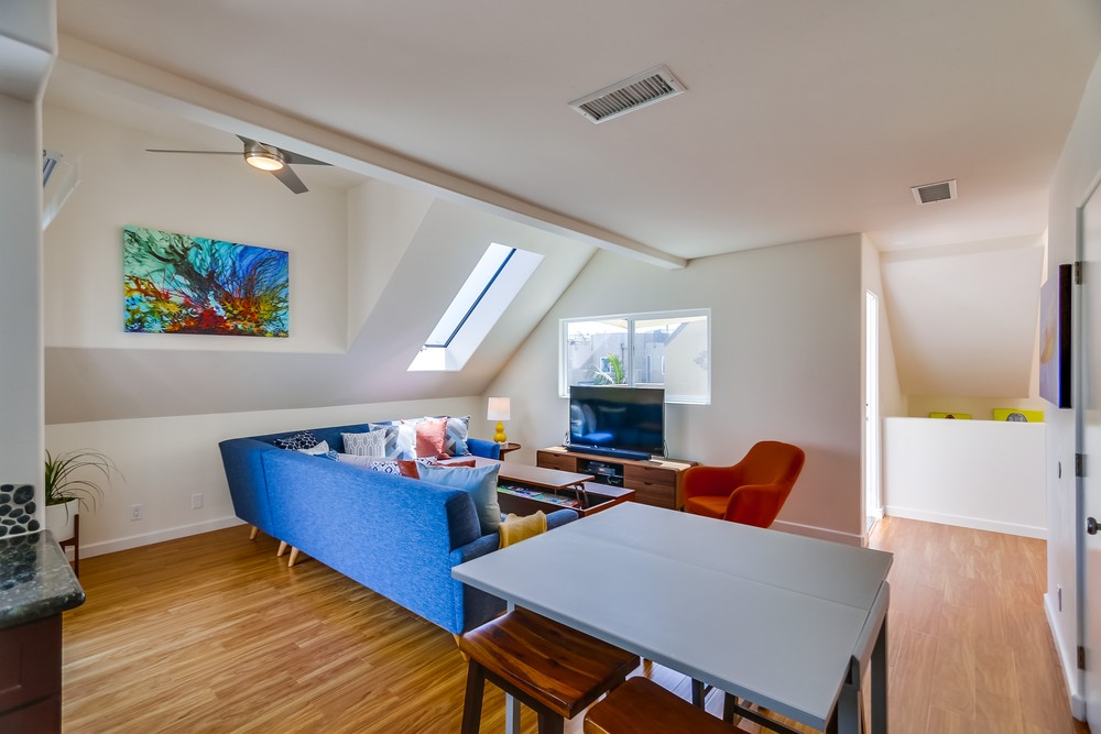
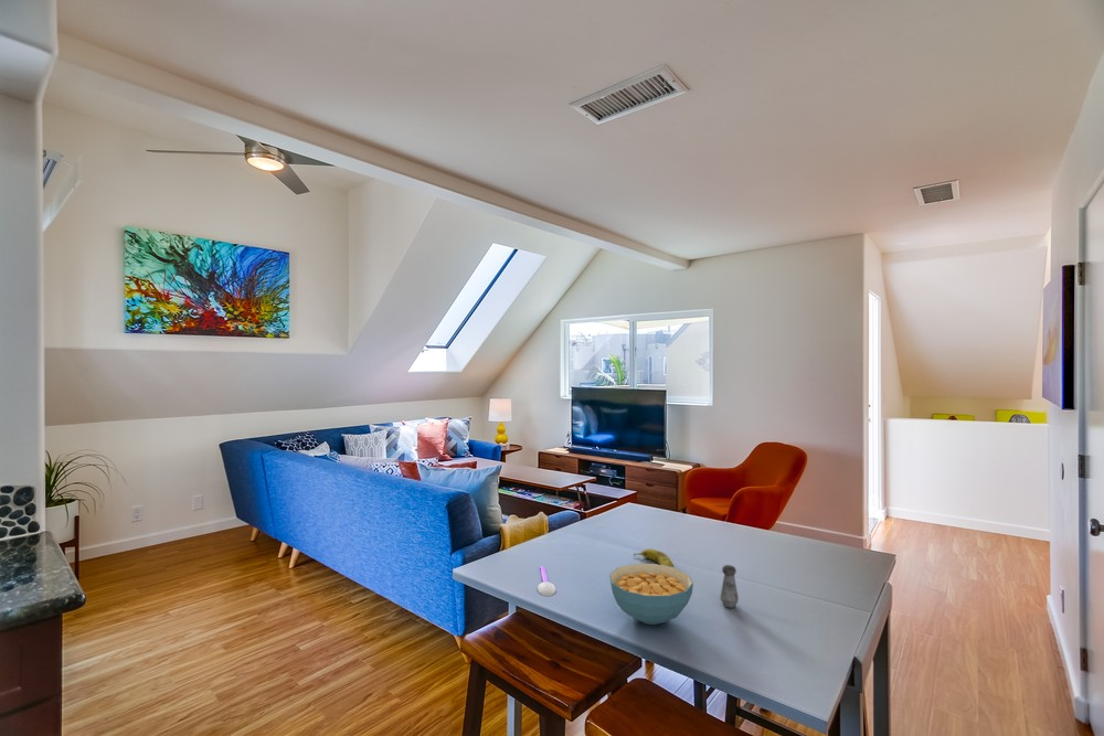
+ spoon (544, 579)
+ salt shaker (729, 585)
+ fruit (655, 561)
+ cereal bowl (650, 598)
